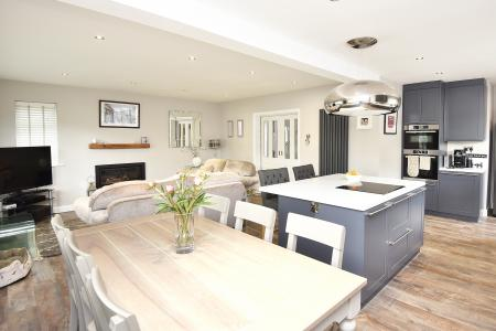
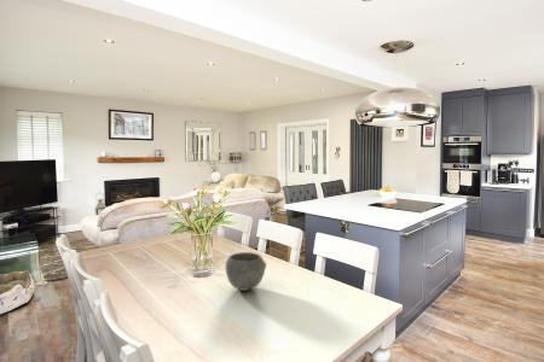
+ bowl (247, 272)
